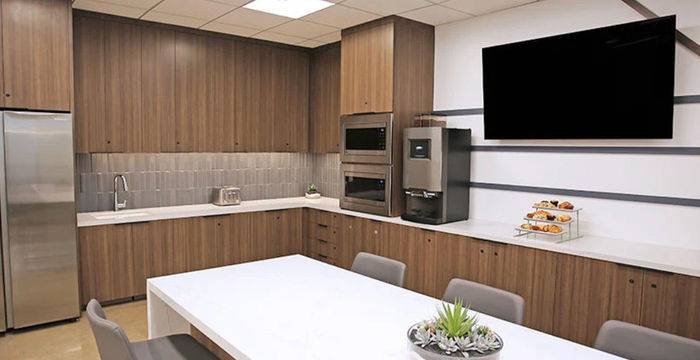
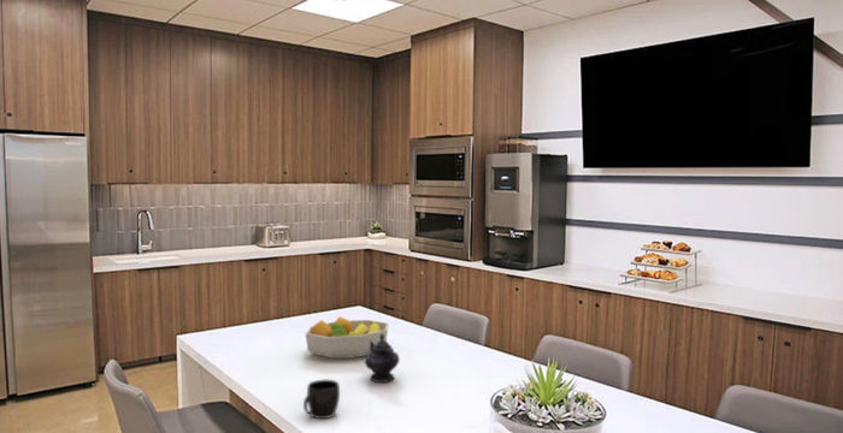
+ teapot (381, 355)
+ mug (319, 399)
+ fruit bowl (348, 334)
